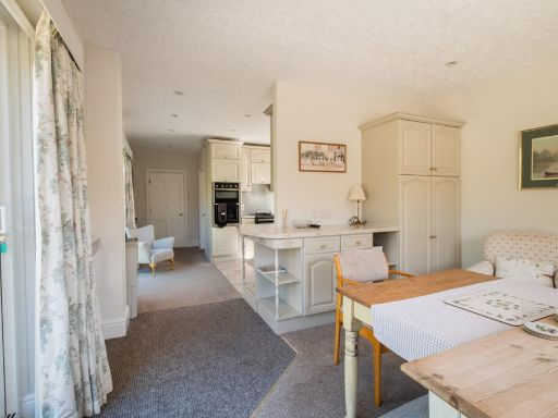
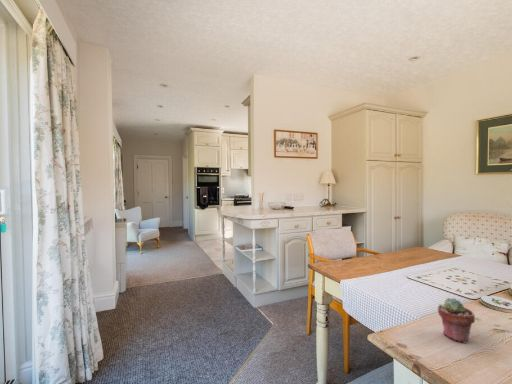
+ potted succulent (455, 317)
